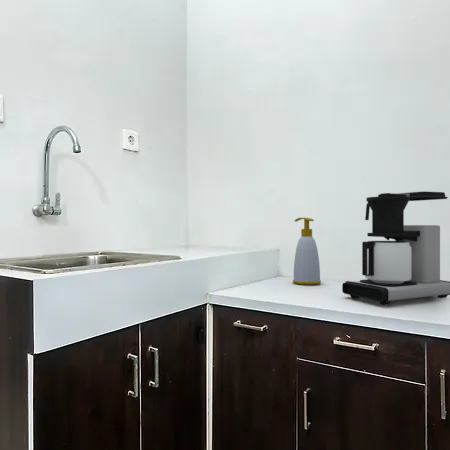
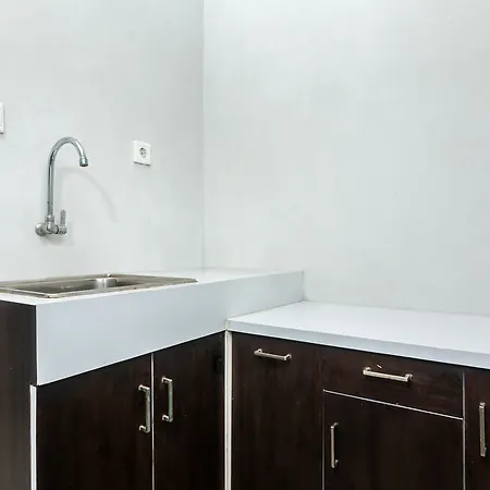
- coffee maker (398, 245)
- soap bottle (306, 250)
